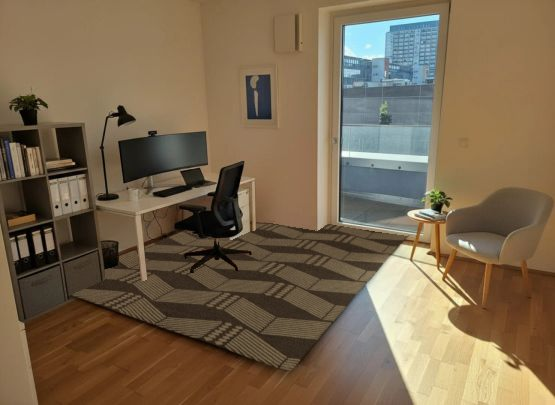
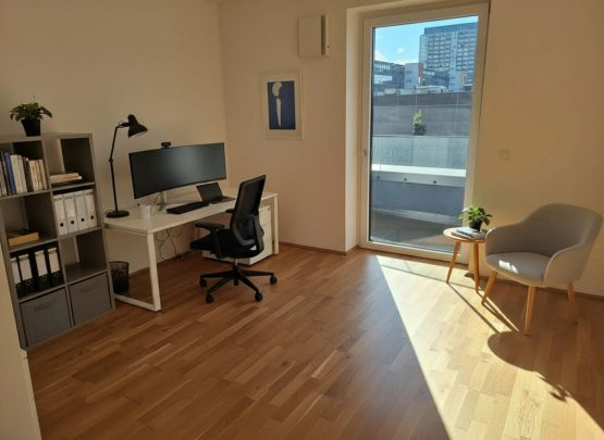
- rug (257, 252)
